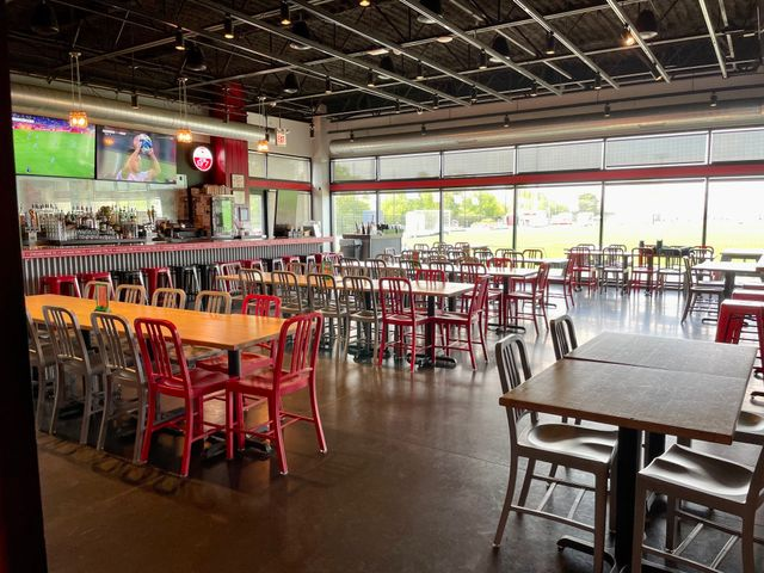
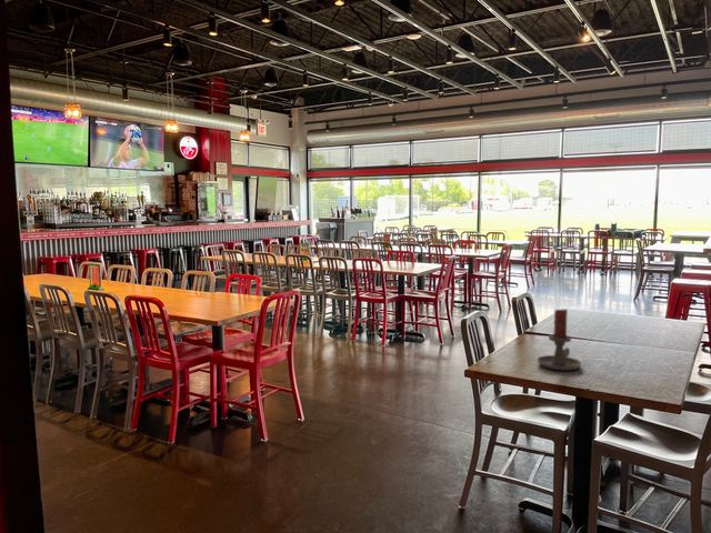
+ candle holder (561, 335)
